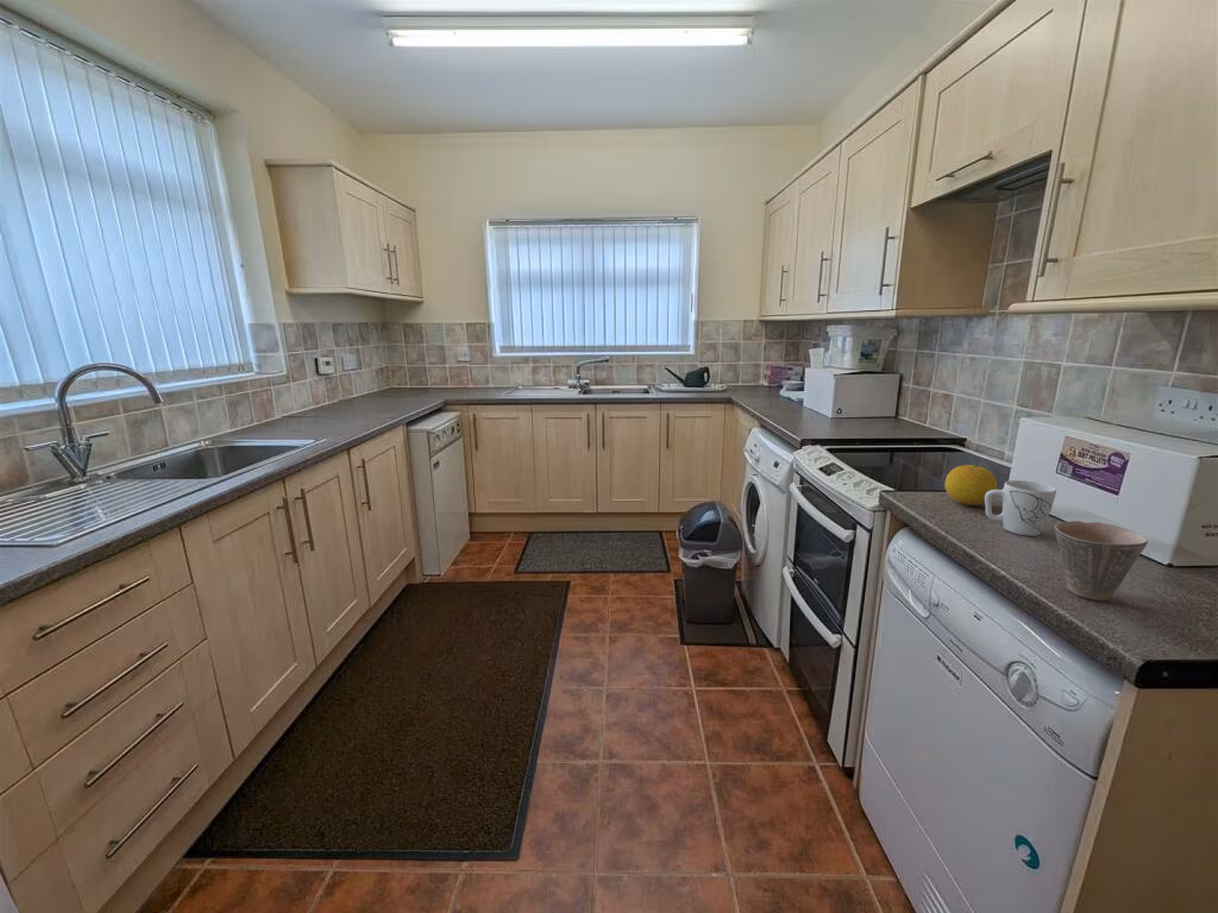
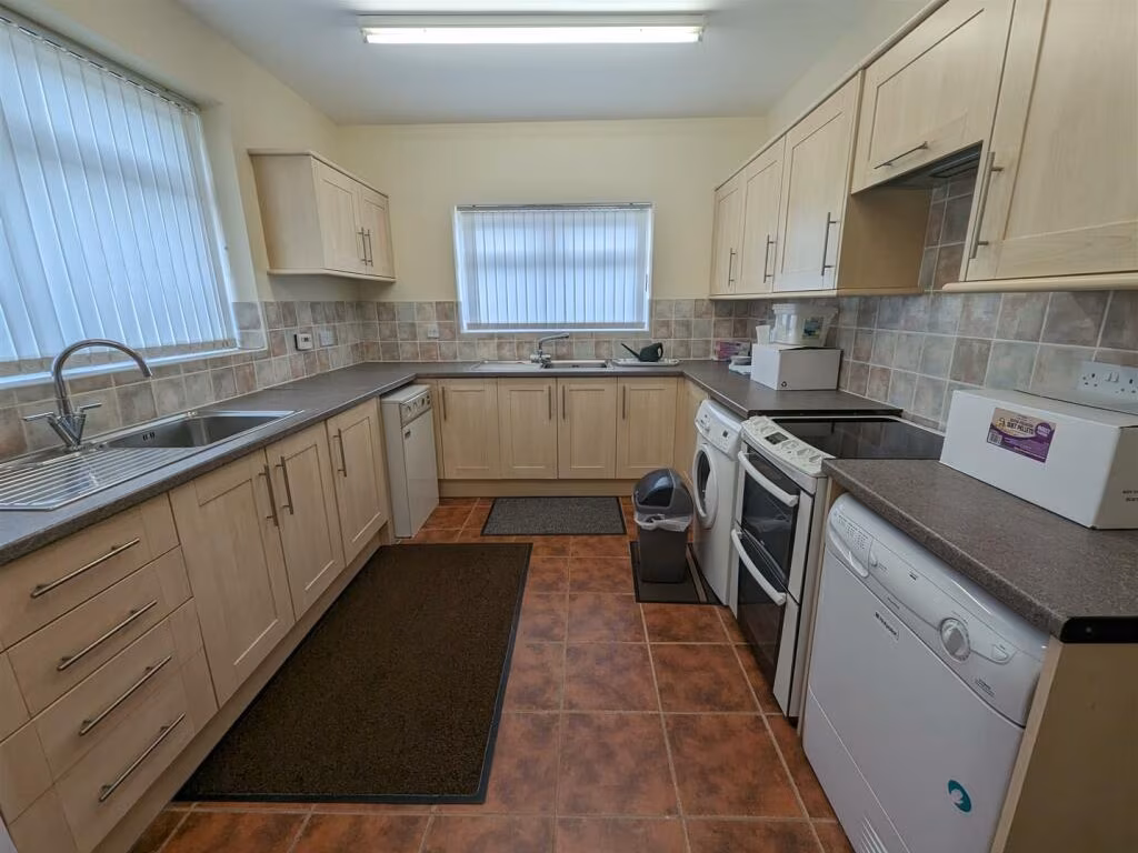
- mug (1016, 506)
- cup (1092, 562)
- fruit (969, 484)
